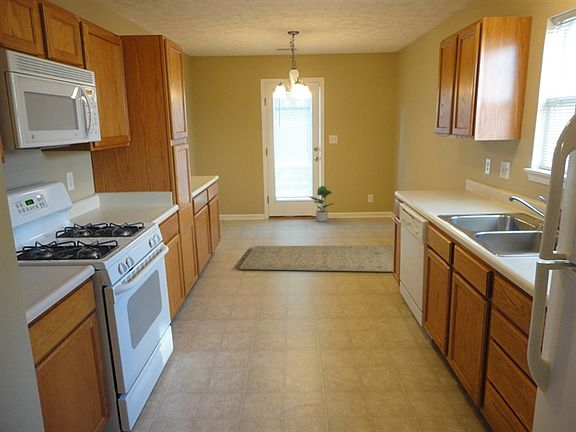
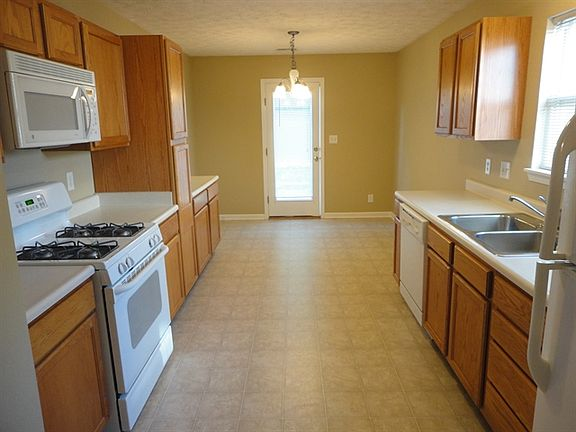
- rug (325, 253)
- potted plant (320, 203)
